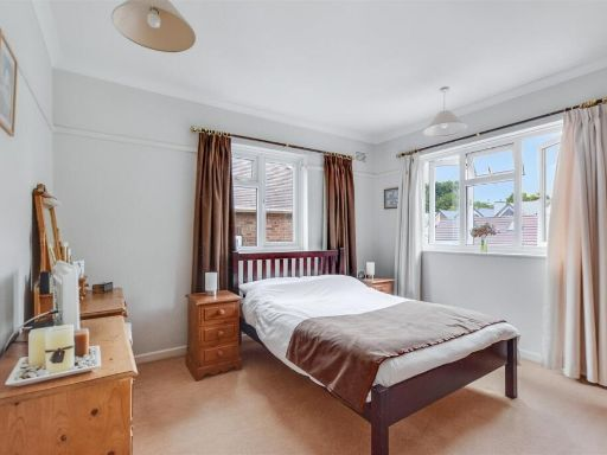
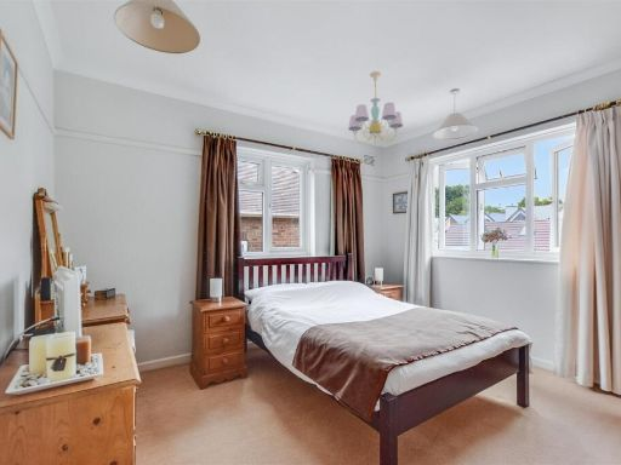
+ chandelier (375, 108)
